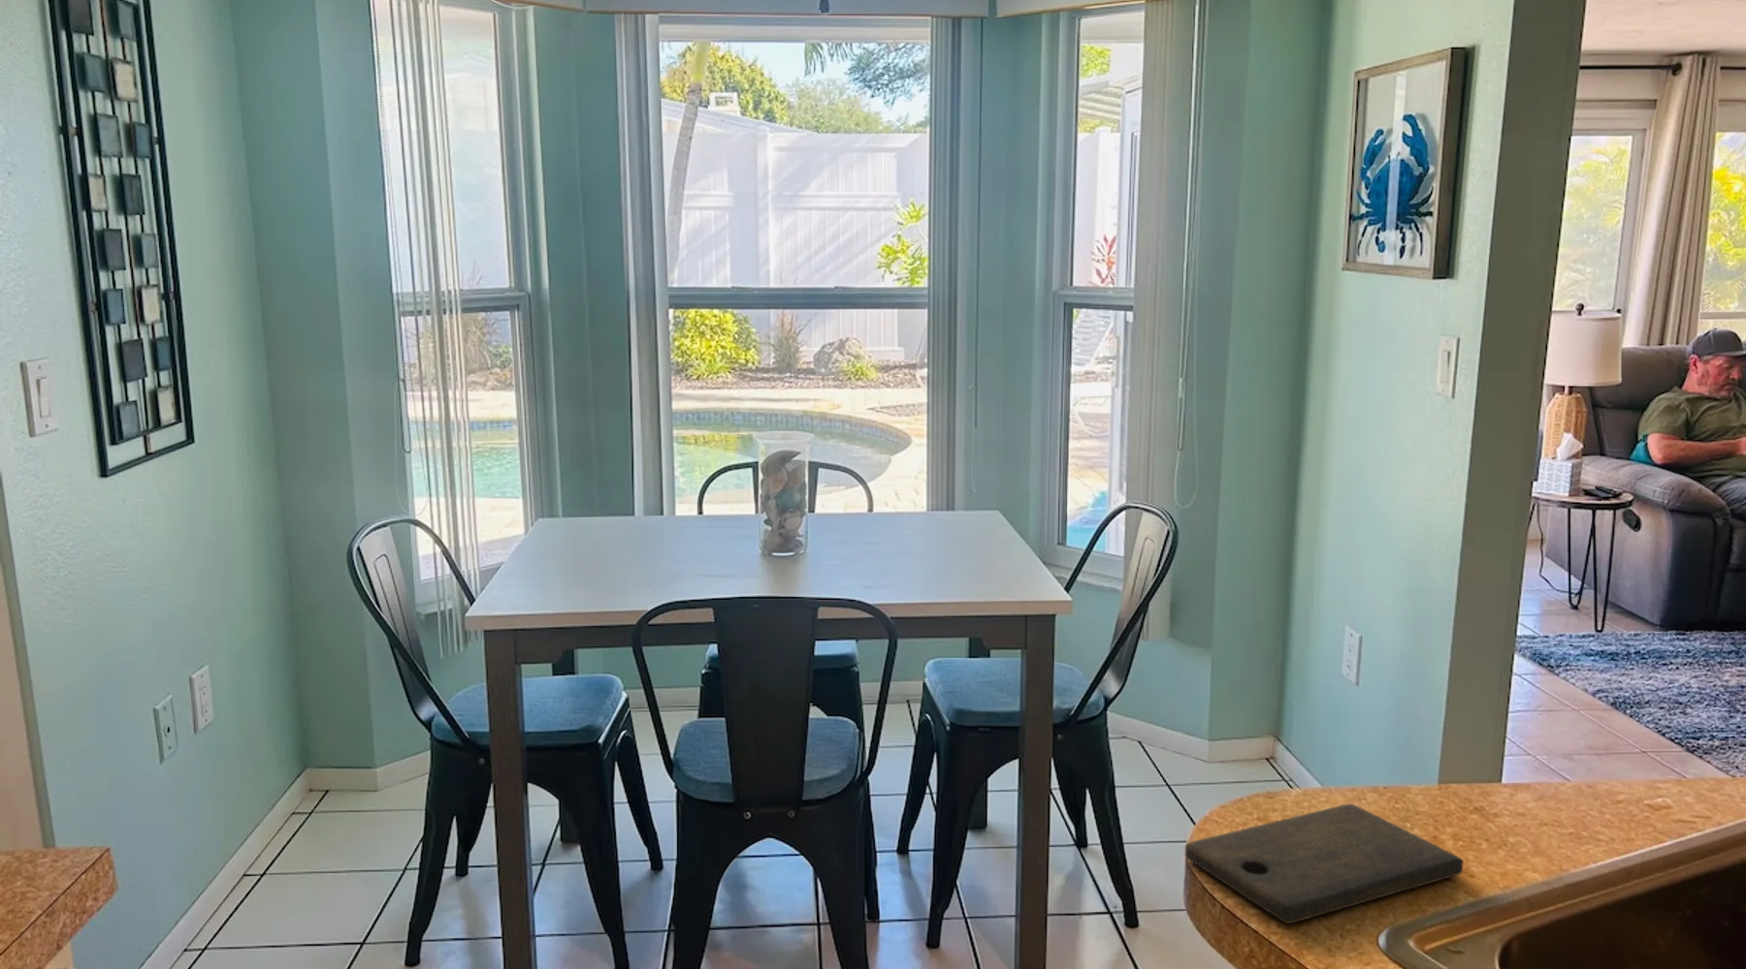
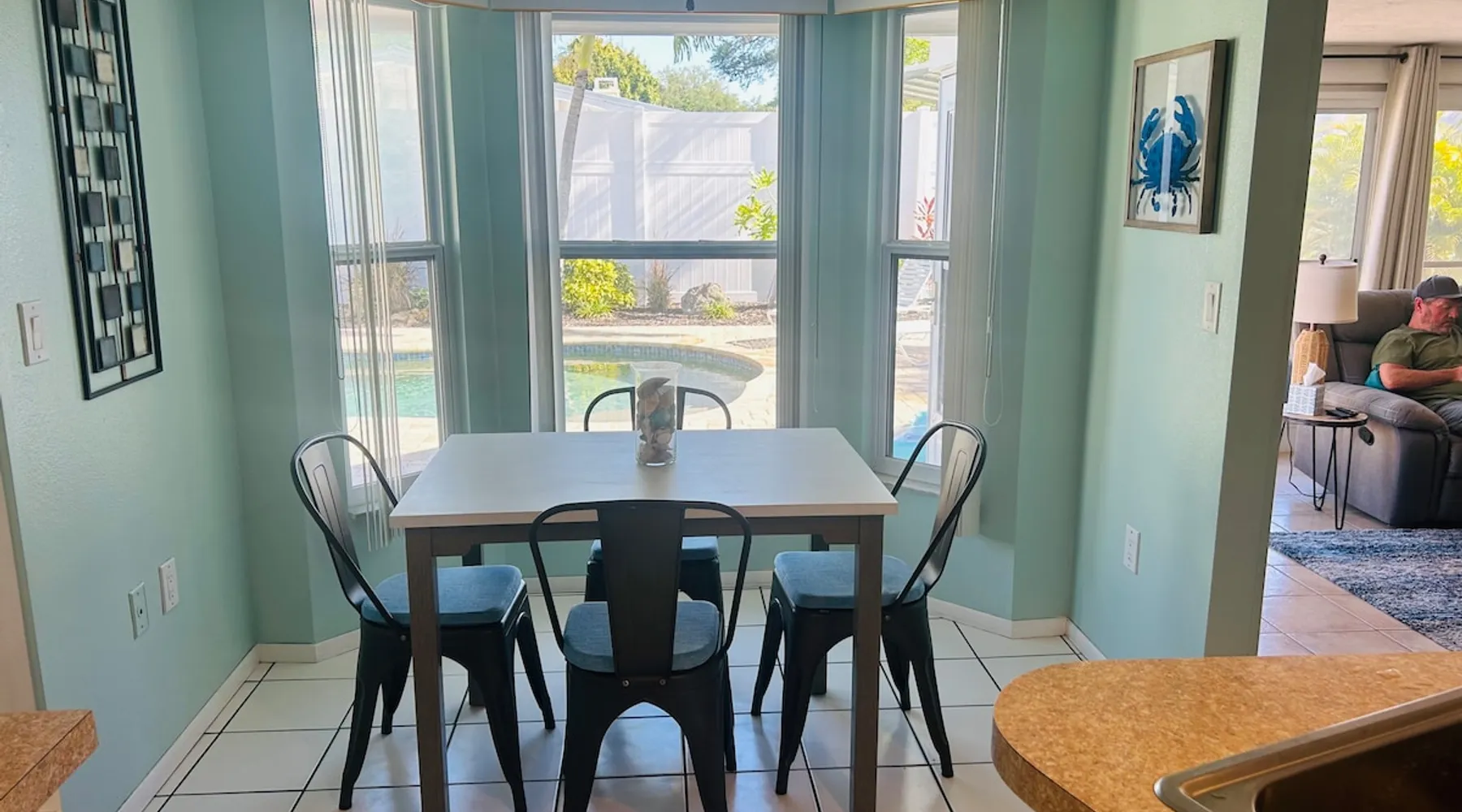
- cutting board (1322, 858)
